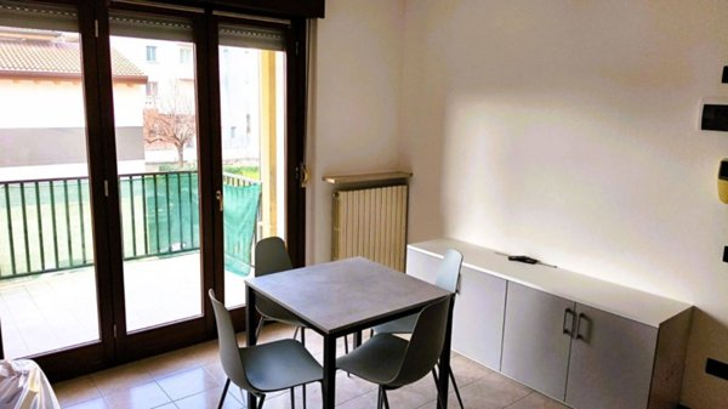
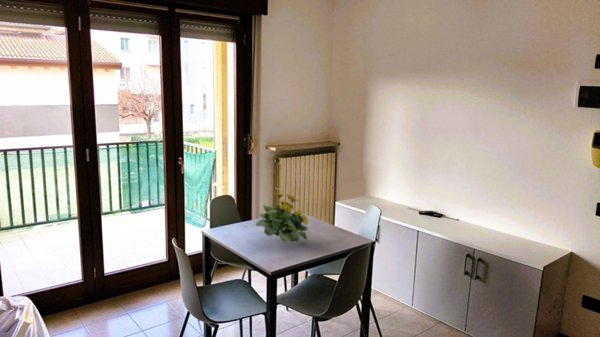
+ flowering plant (281, 219)
